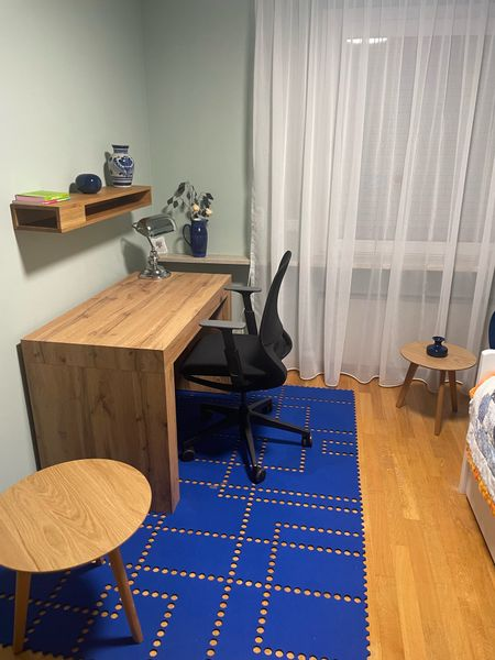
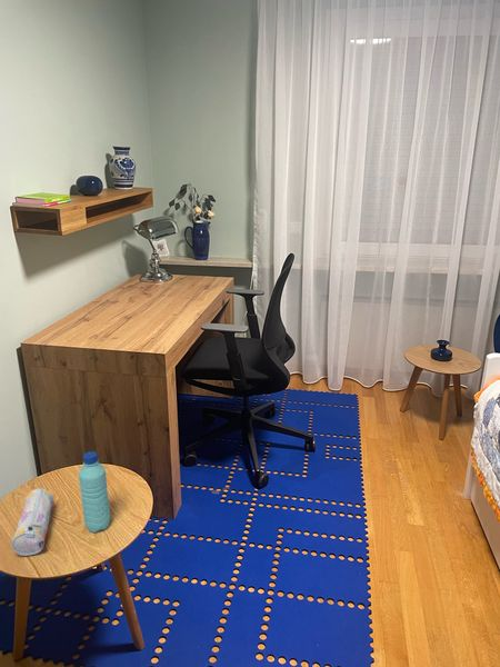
+ water bottle (93, 490)
+ pencil case (33, 520)
